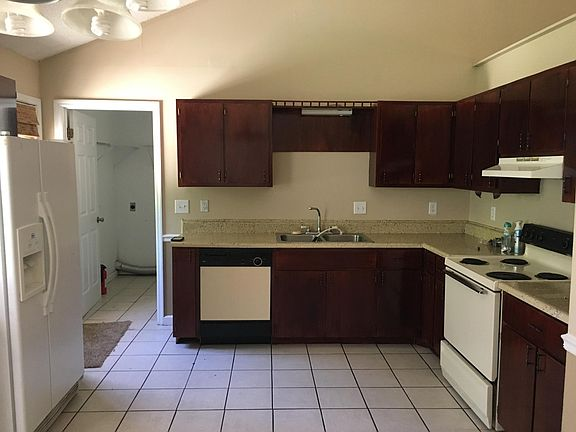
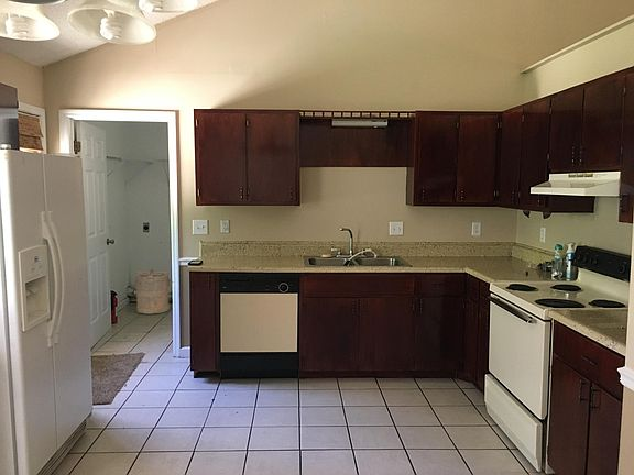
+ laundry hamper (151, 289)
